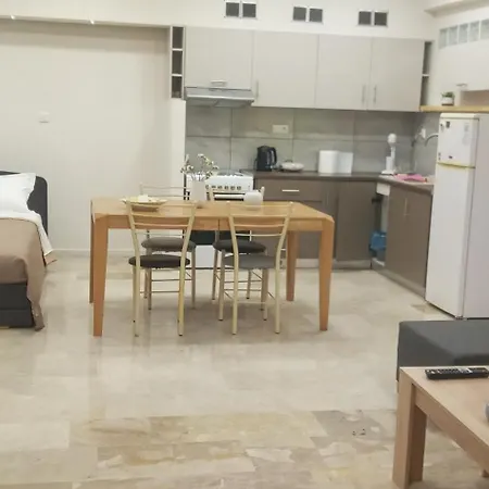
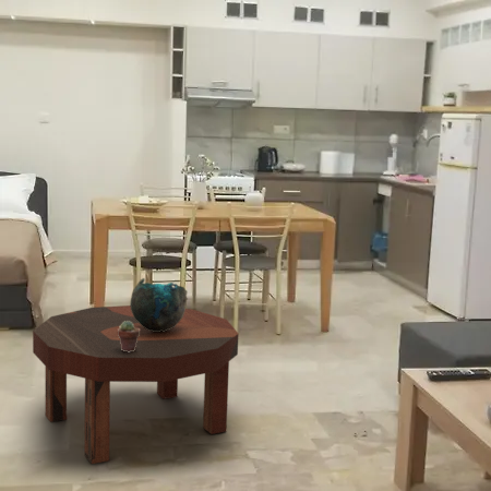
+ potted succulent (128, 334)
+ coffee table (139, 375)
+ decorative bowl (158, 303)
